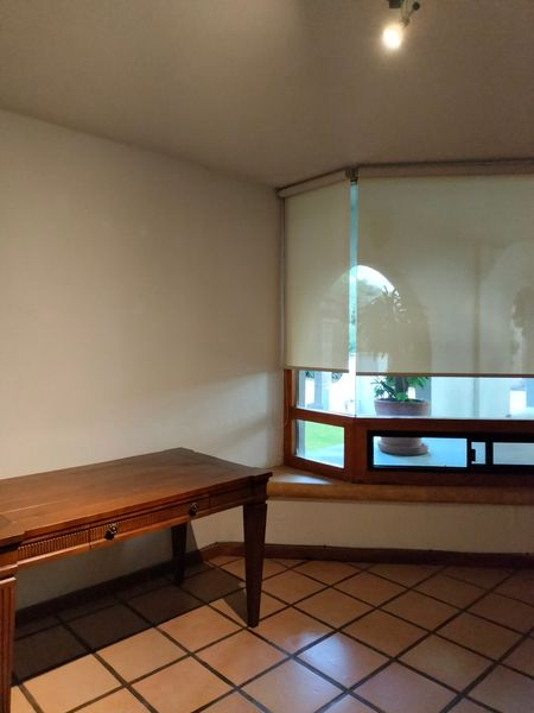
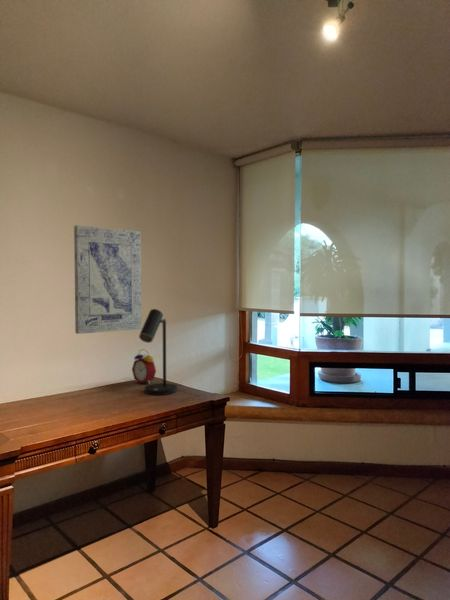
+ alarm clock (145, 365)
+ wall art (109, 280)
+ desk lamp (163, 351)
